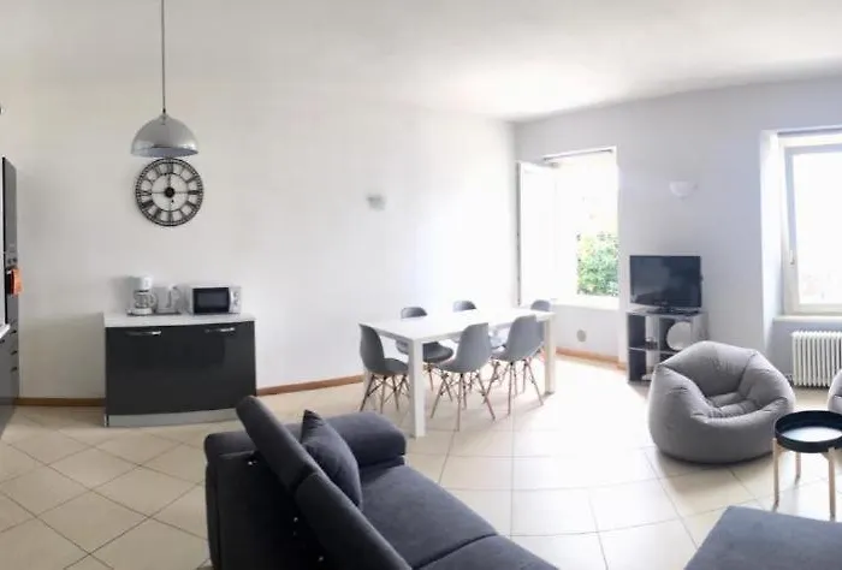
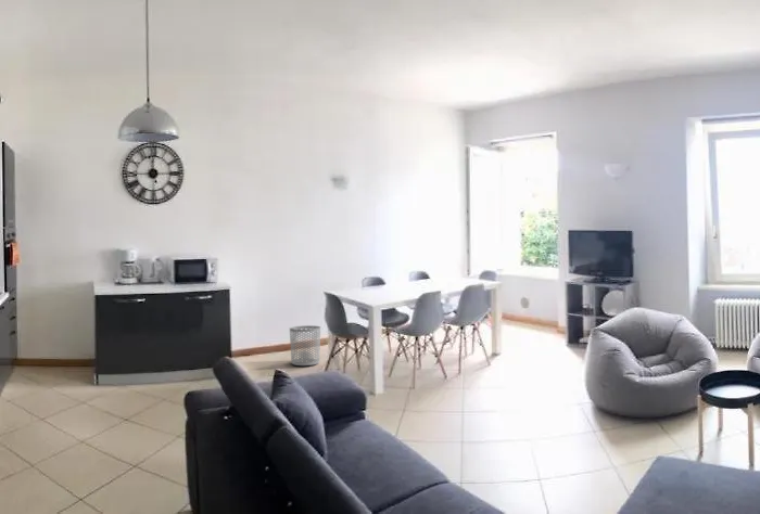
+ waste bin (305, 345)
